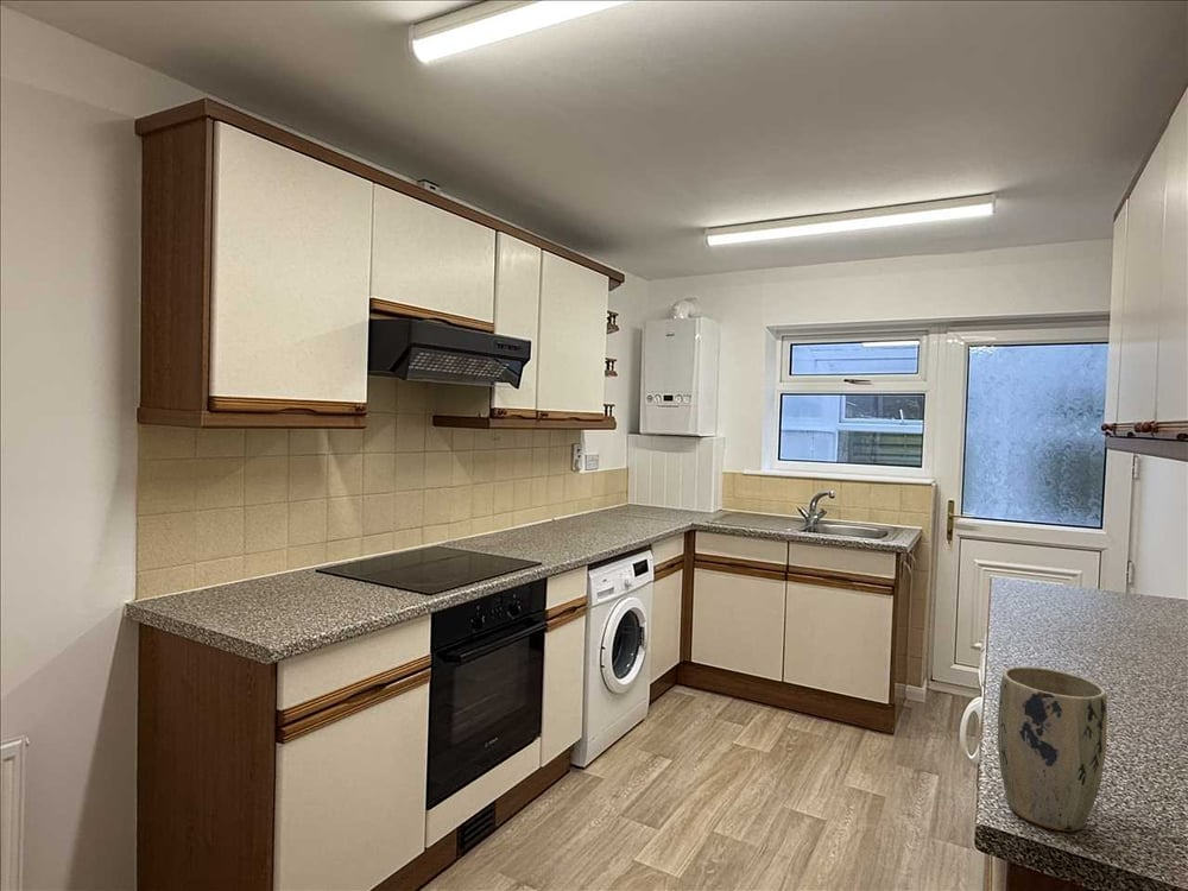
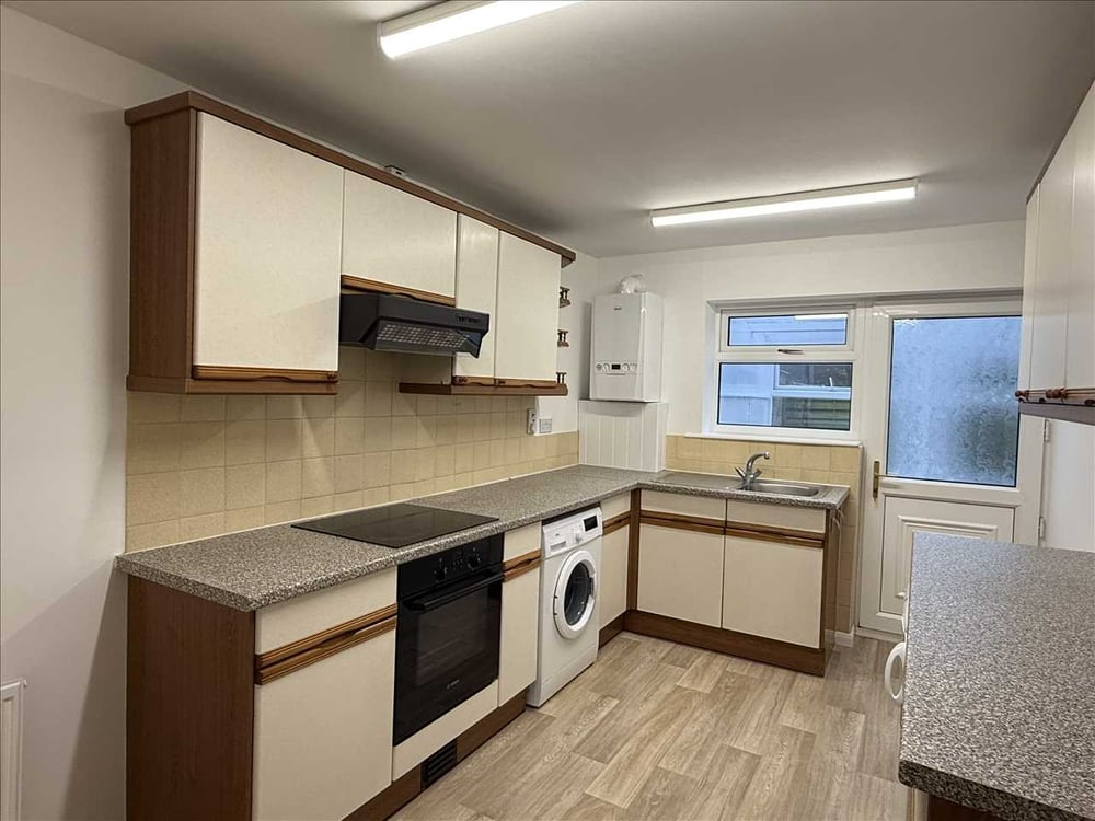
- plant pot (1049, 747)
